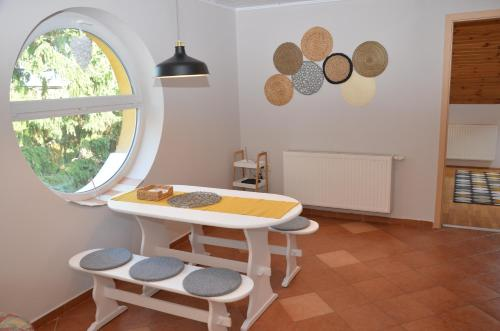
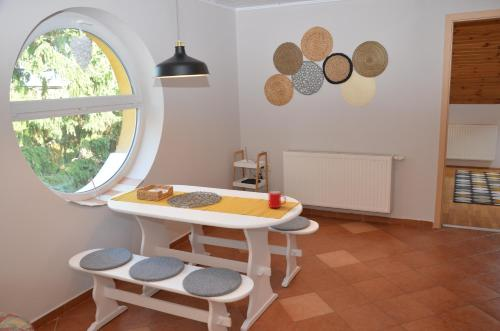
+ cup (277, 200)
